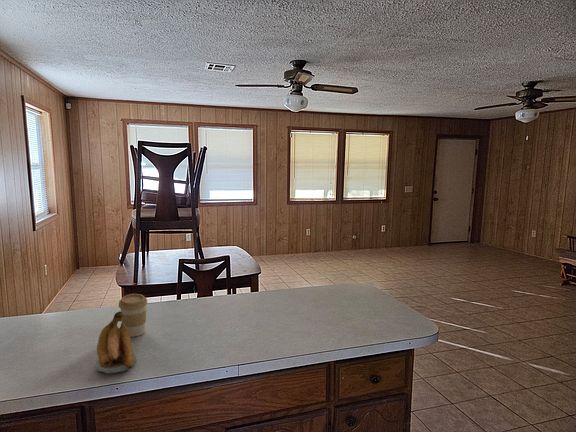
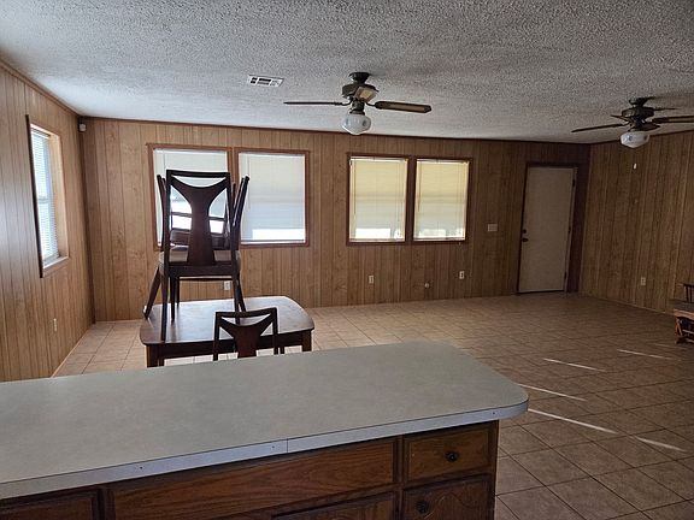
- coffee cup (133, 314)
- banana (115, 343)
